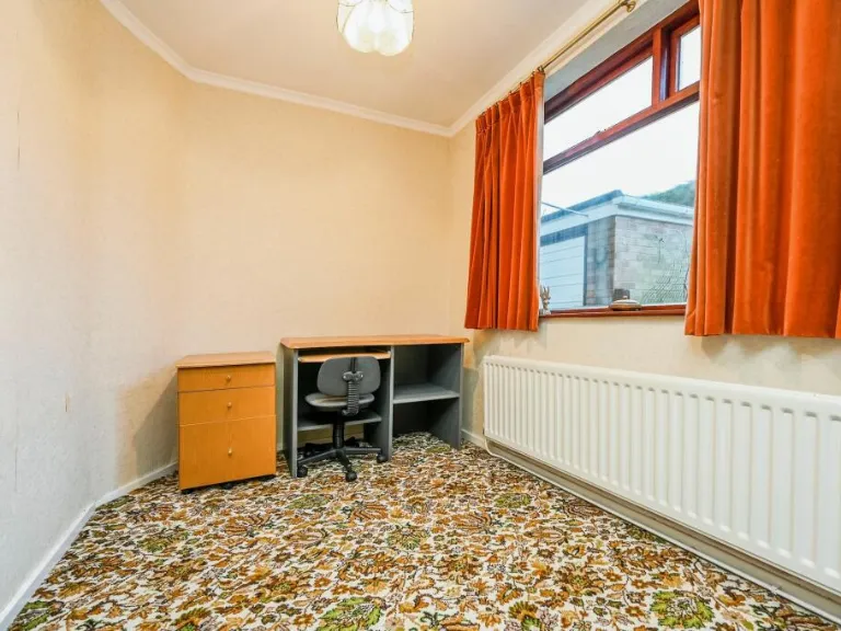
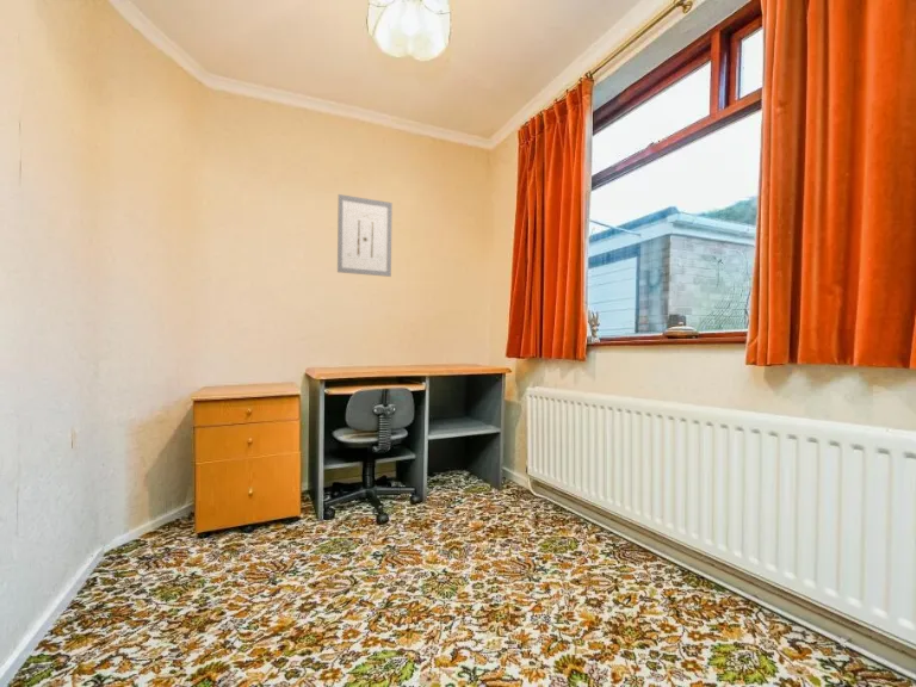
+ wall art (365, 236)
